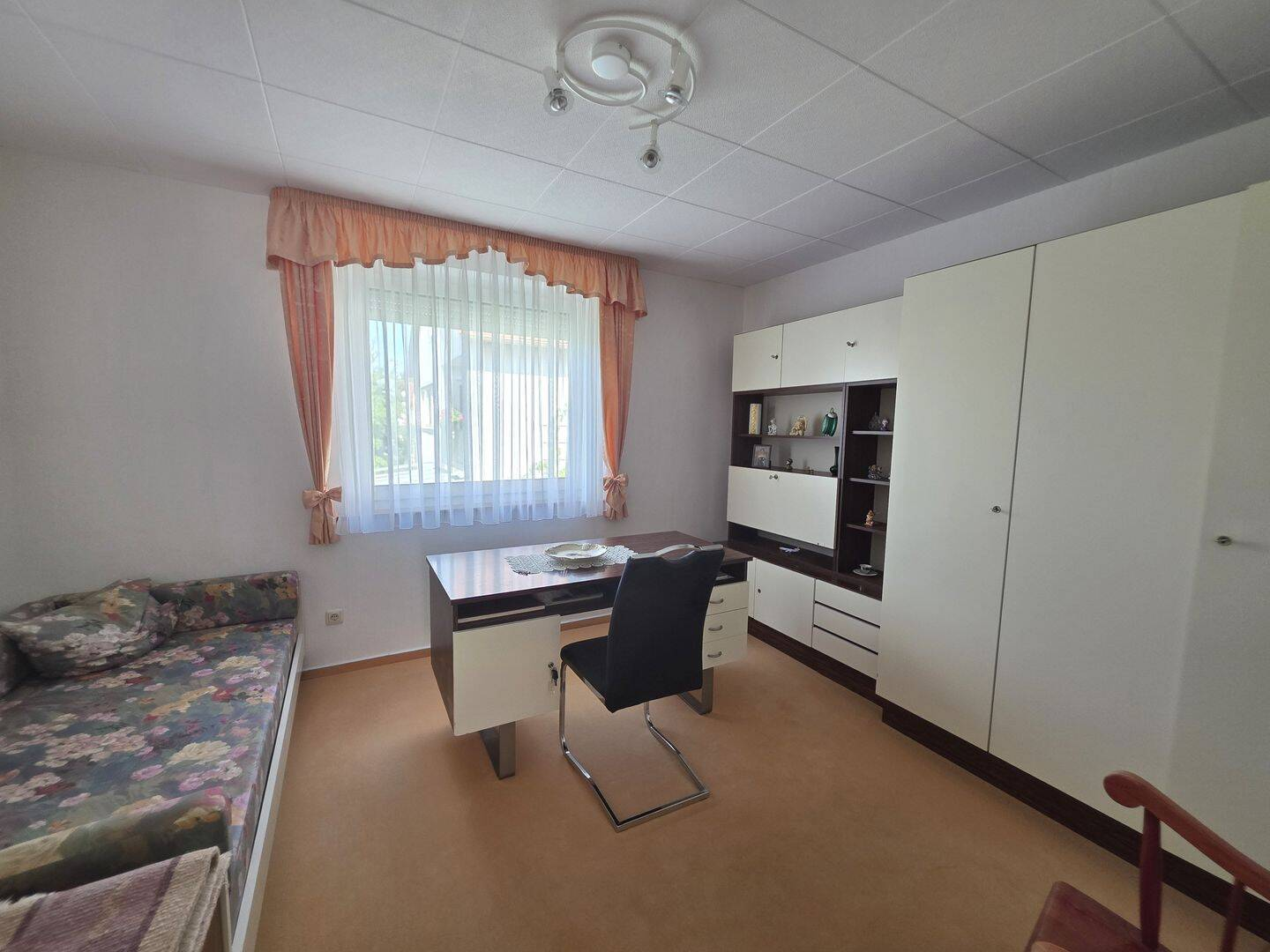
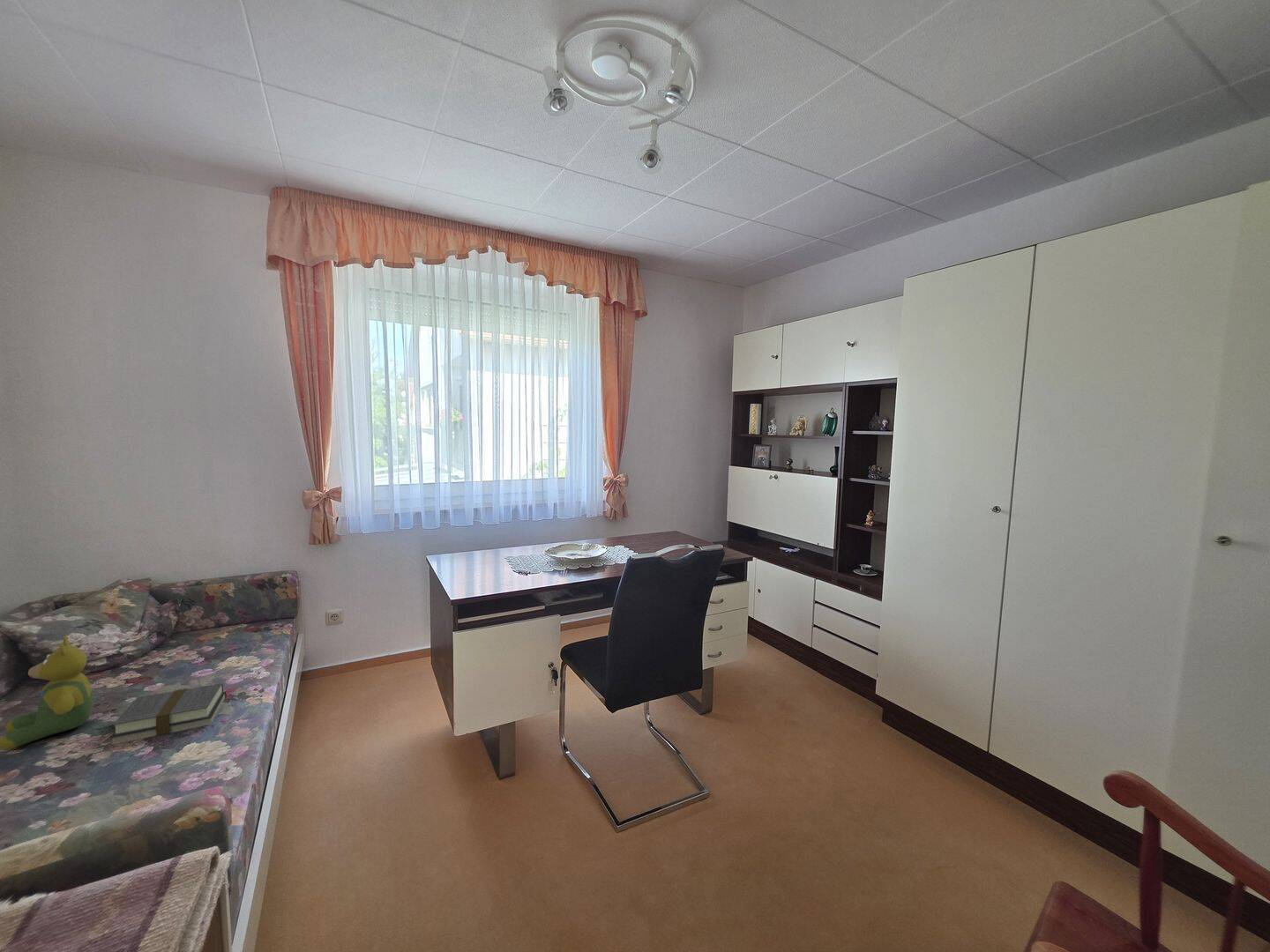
+ book (172, 710)
+ teddy bear (46, 688)
